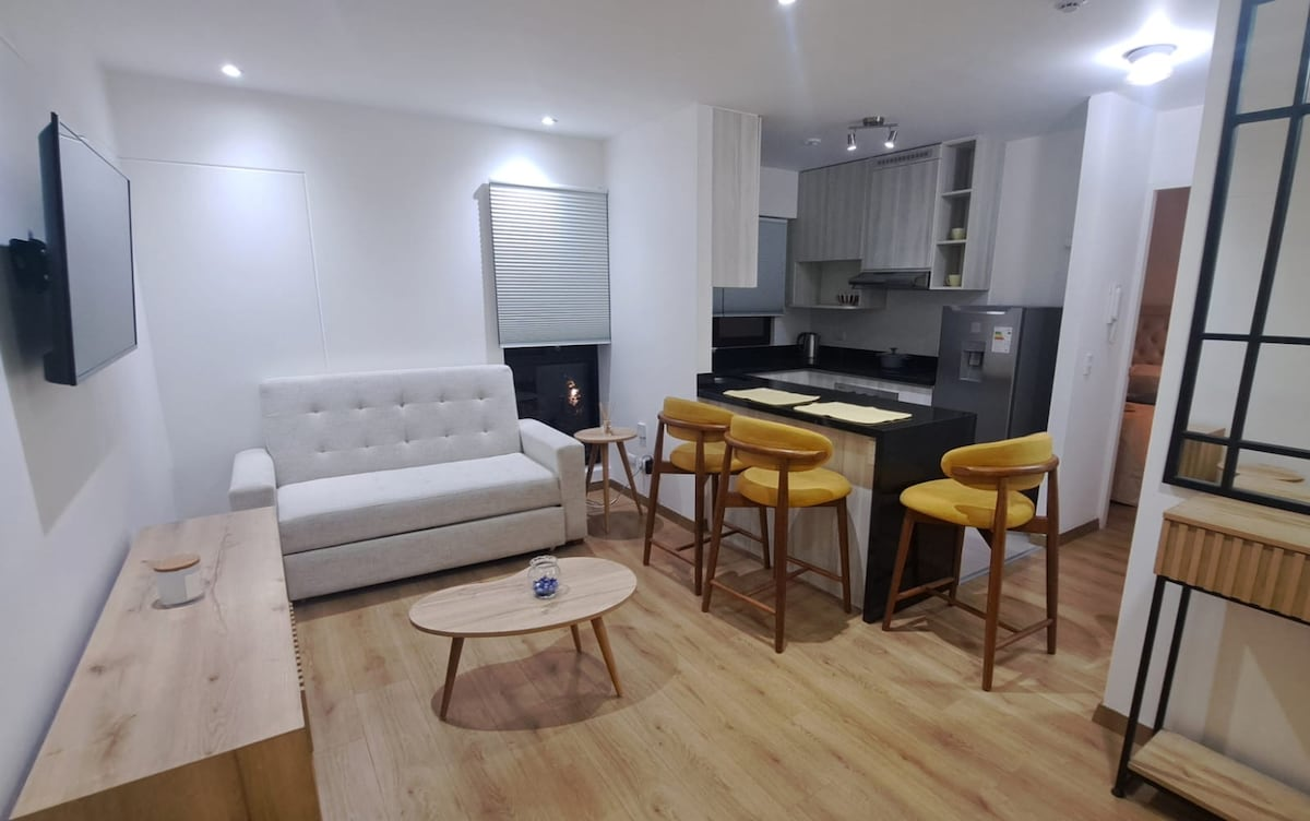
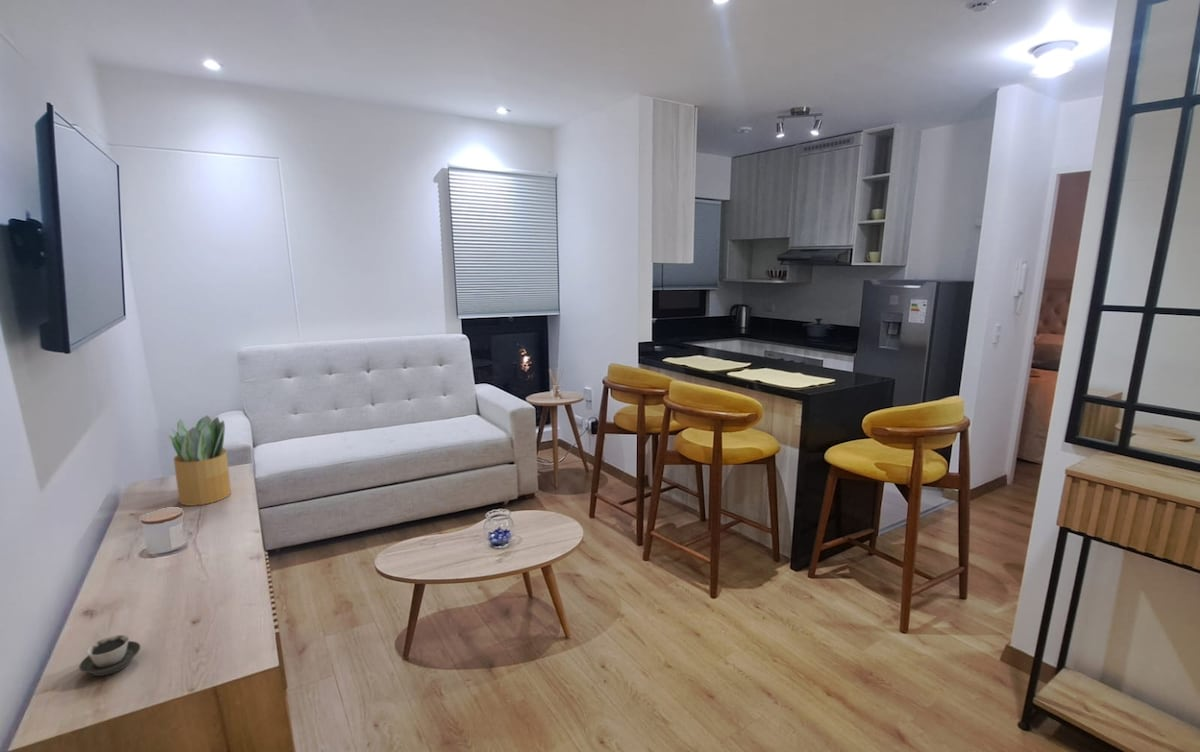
+ potted plant (202, 458)
+ cup (110, 655)
